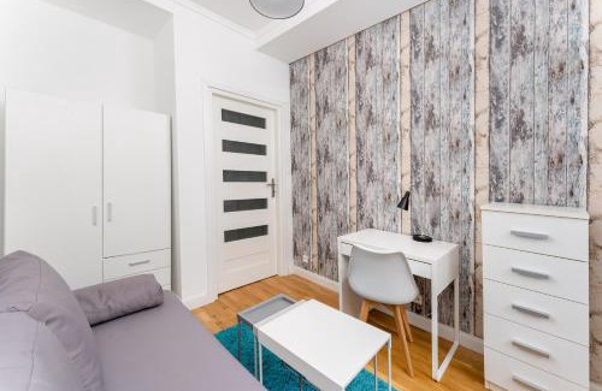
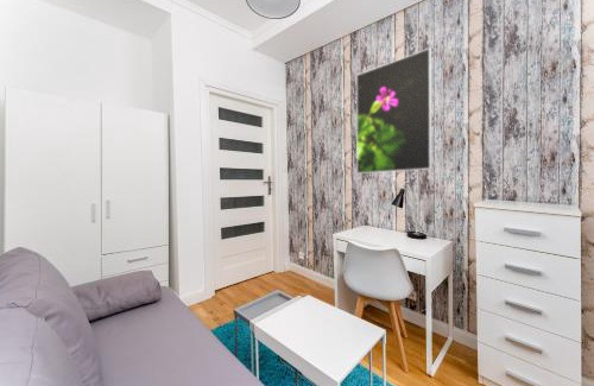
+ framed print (390, 116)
